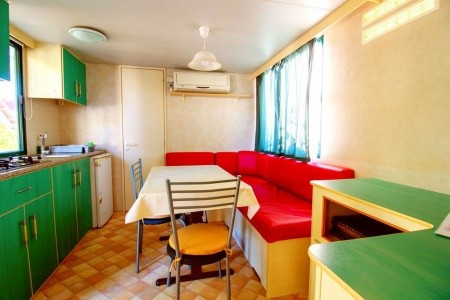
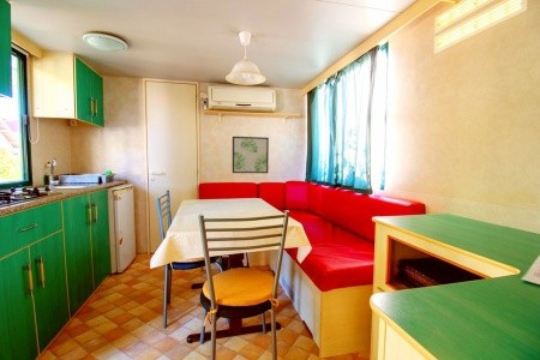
+ wall art (250, 155)
